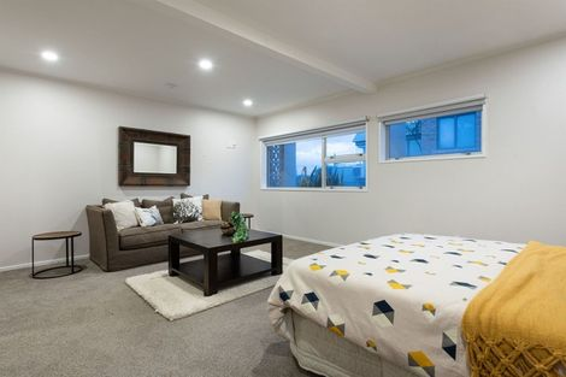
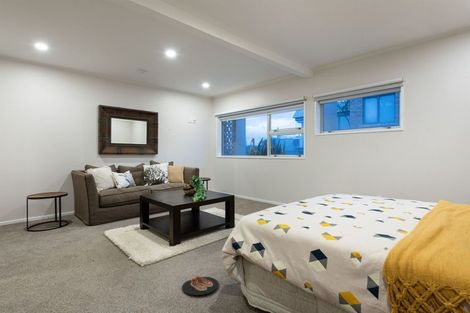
+ slippers (200, 282)
